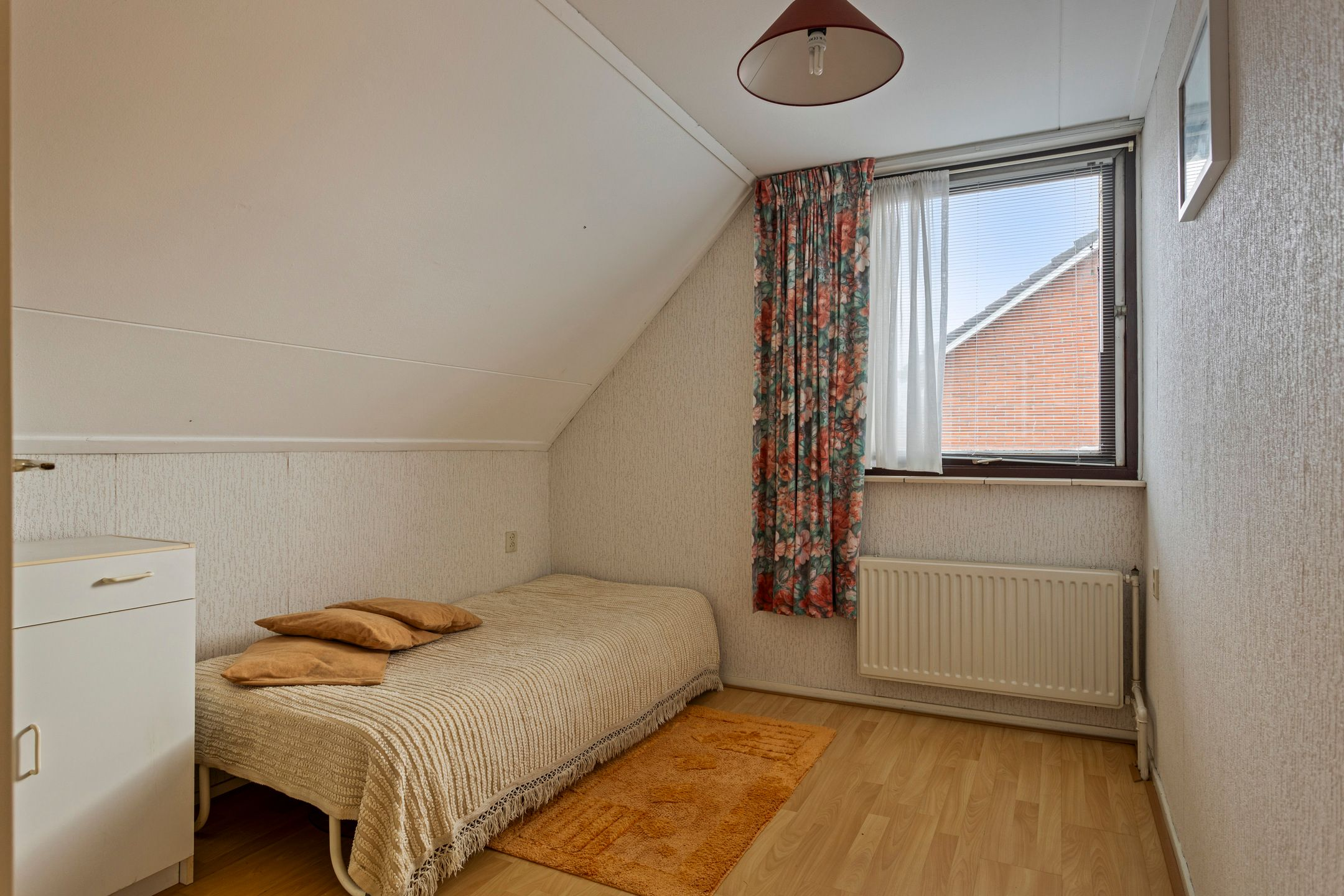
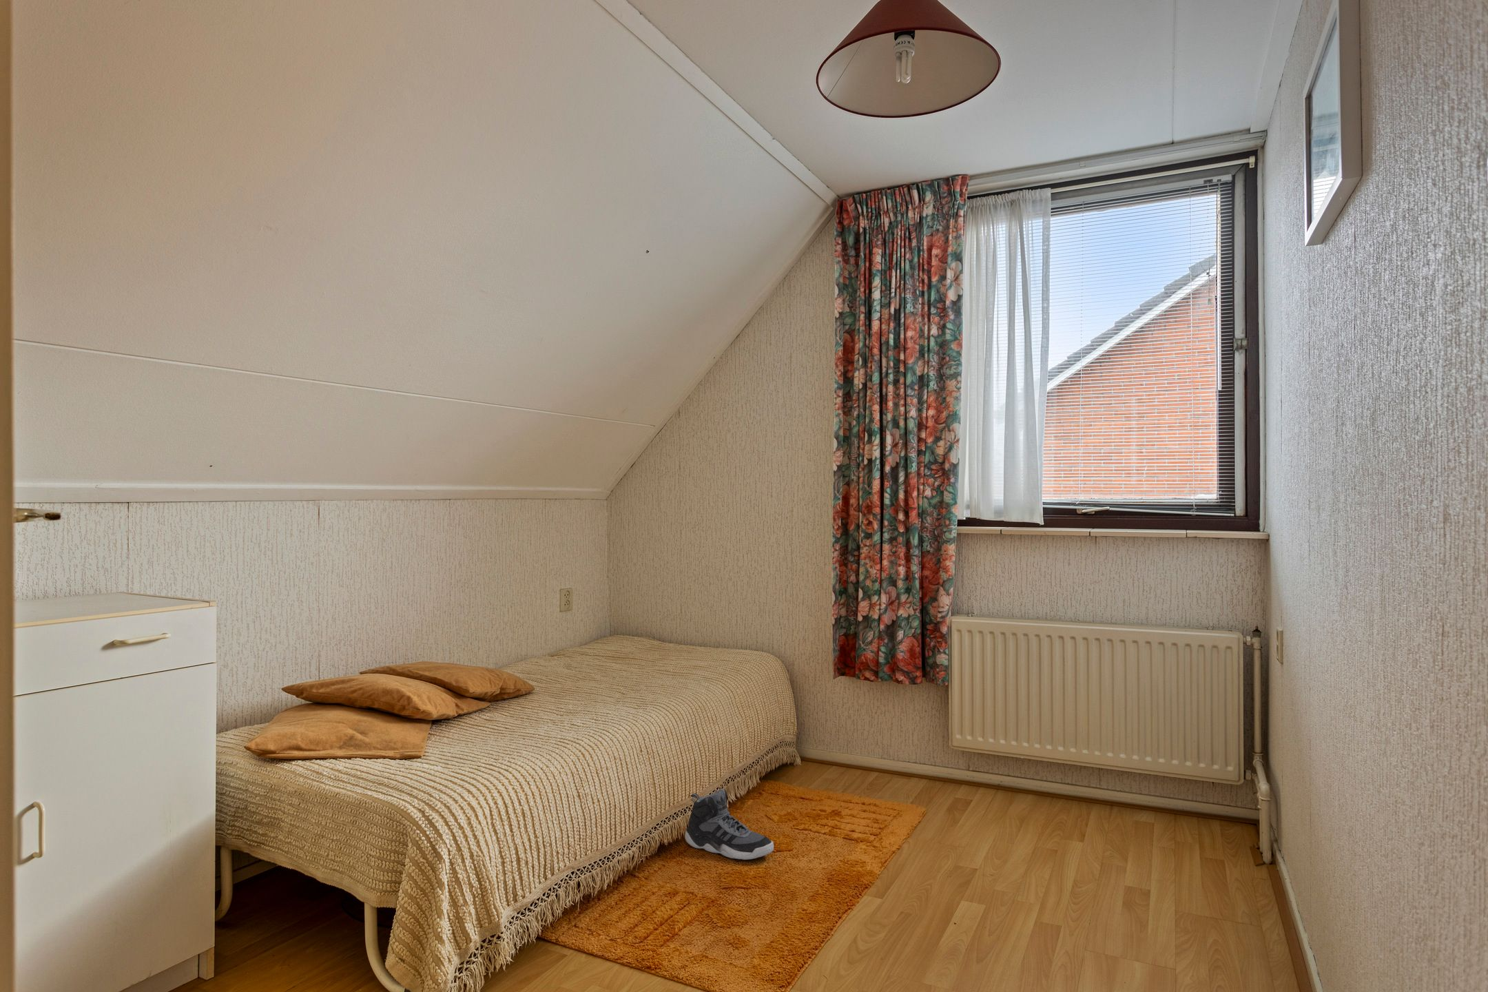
+ sneaker (727, 822)
